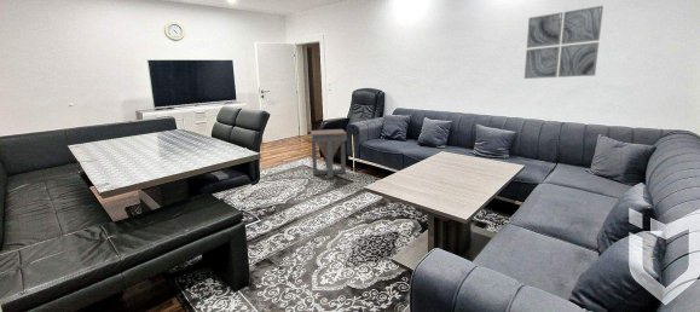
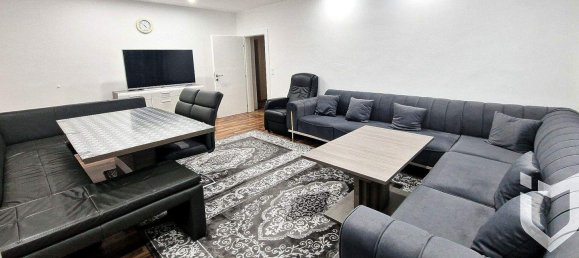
- wall art (561, 46)
- side table (328, 152)
